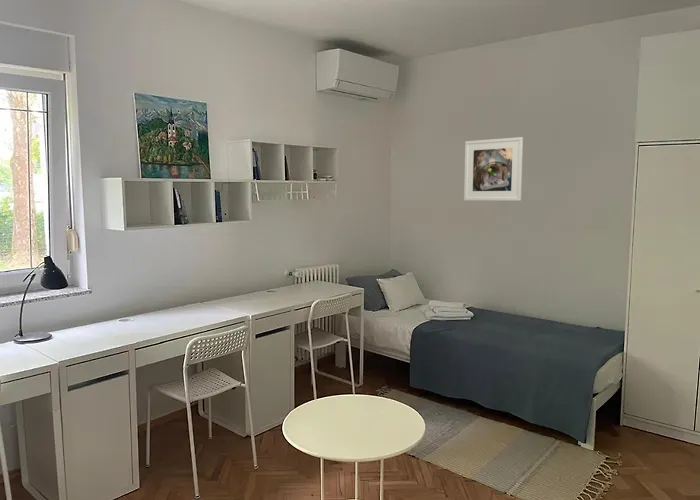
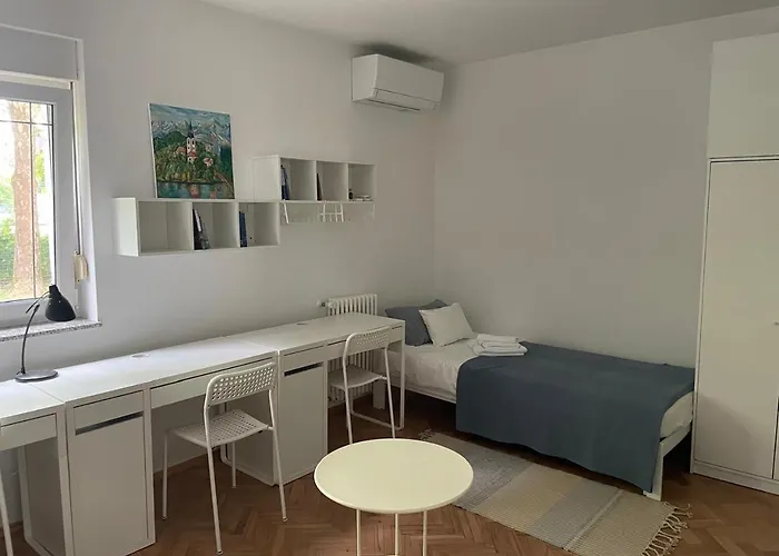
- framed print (492, 170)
